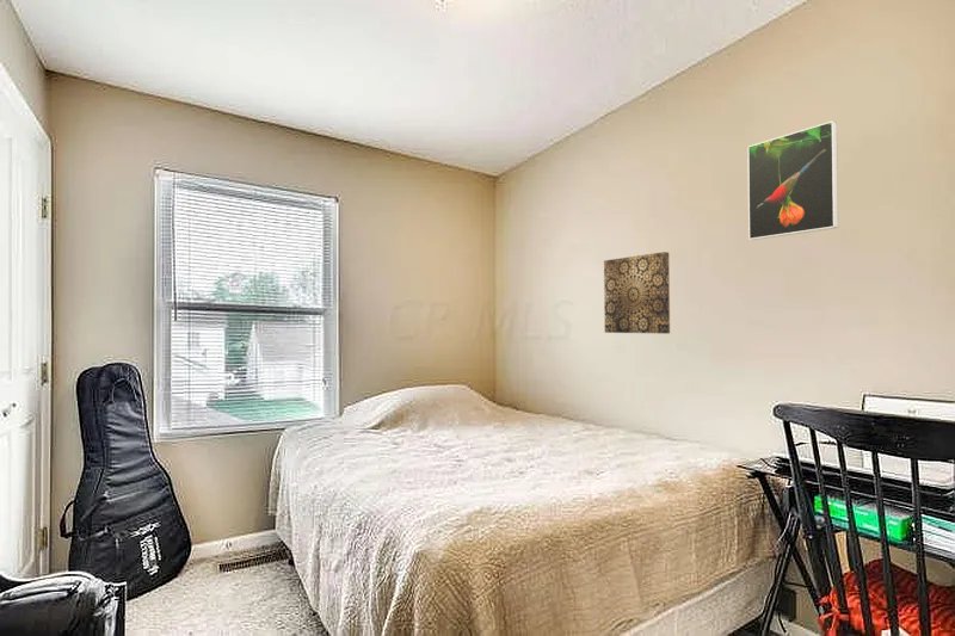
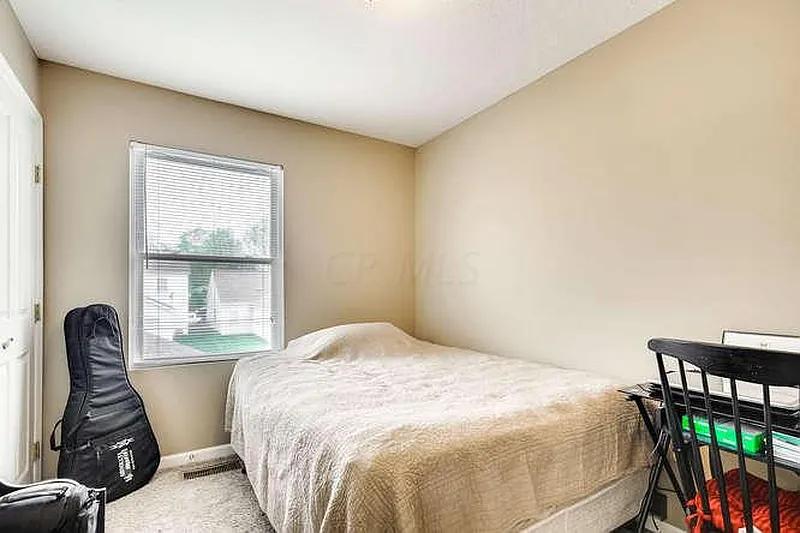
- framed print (789, 184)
- wall art (634, 295)
